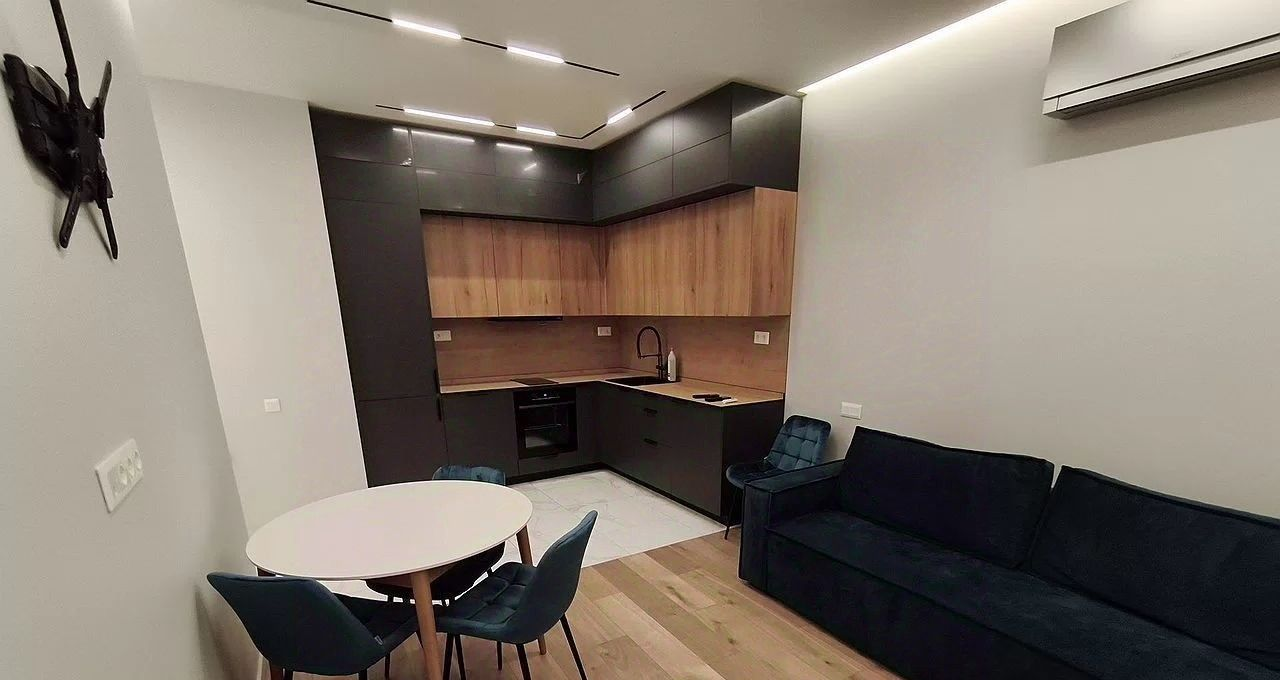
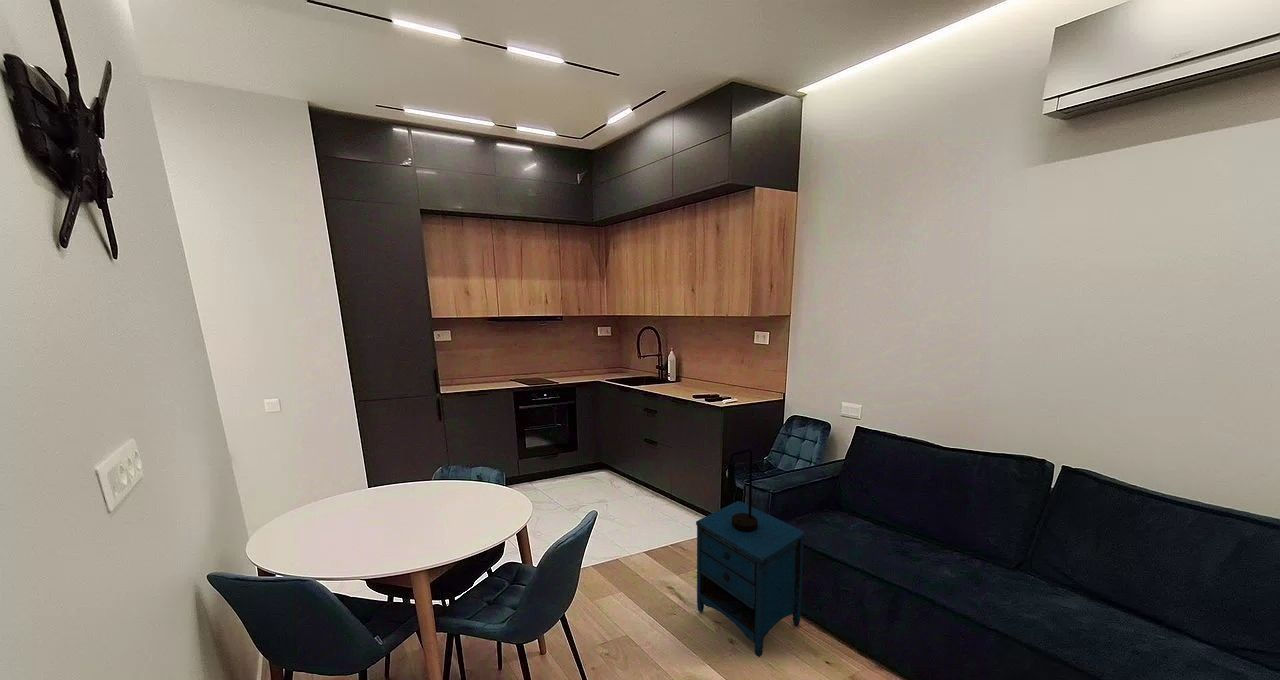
+ table lamp (736, 488)
+ nightstand (748, 572)
